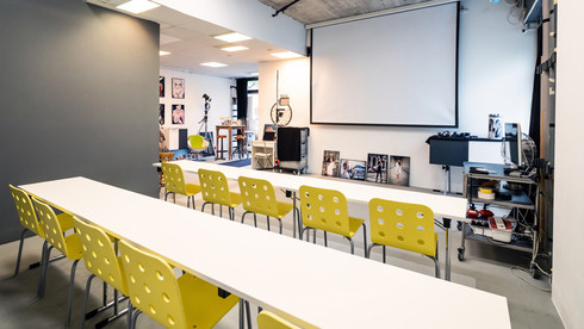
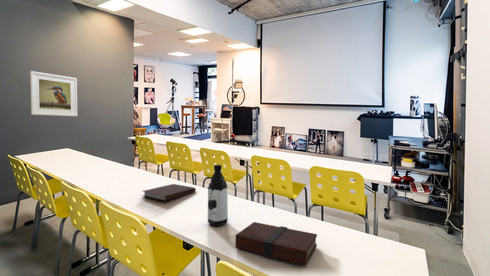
+ notebook (169, 191)
+ water bottle (217, 194)
+ book (276, 240)
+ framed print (55, 95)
